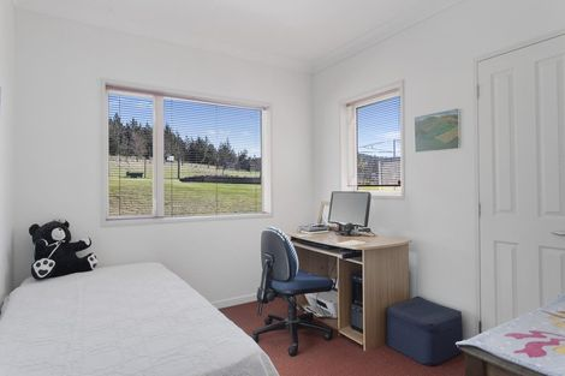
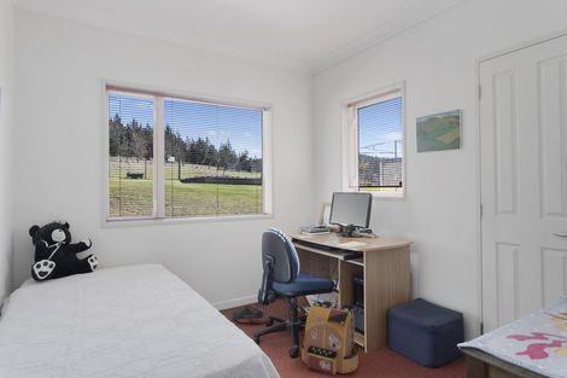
+ shoe (247, 312)
+ backpack (331, 328)
